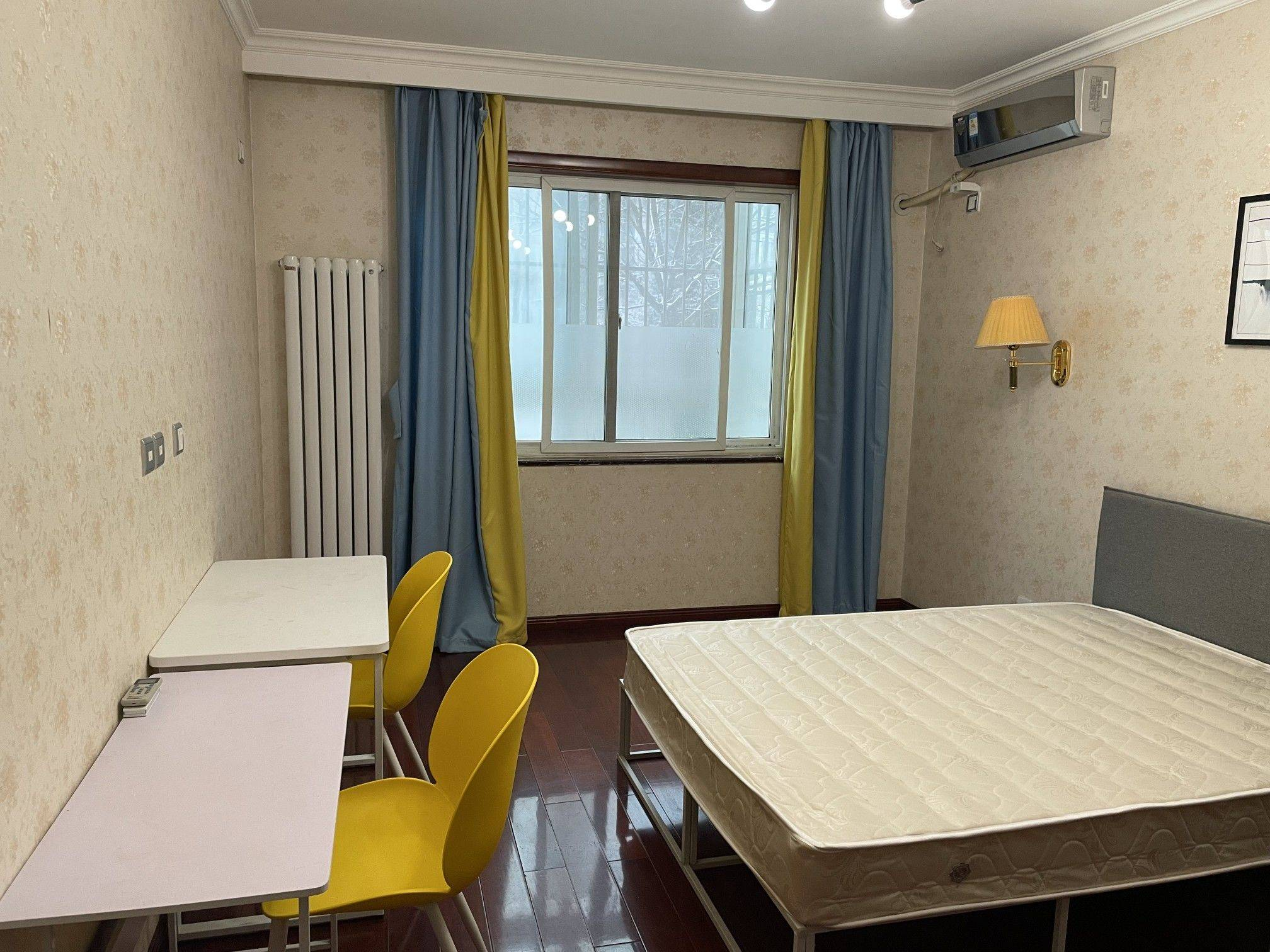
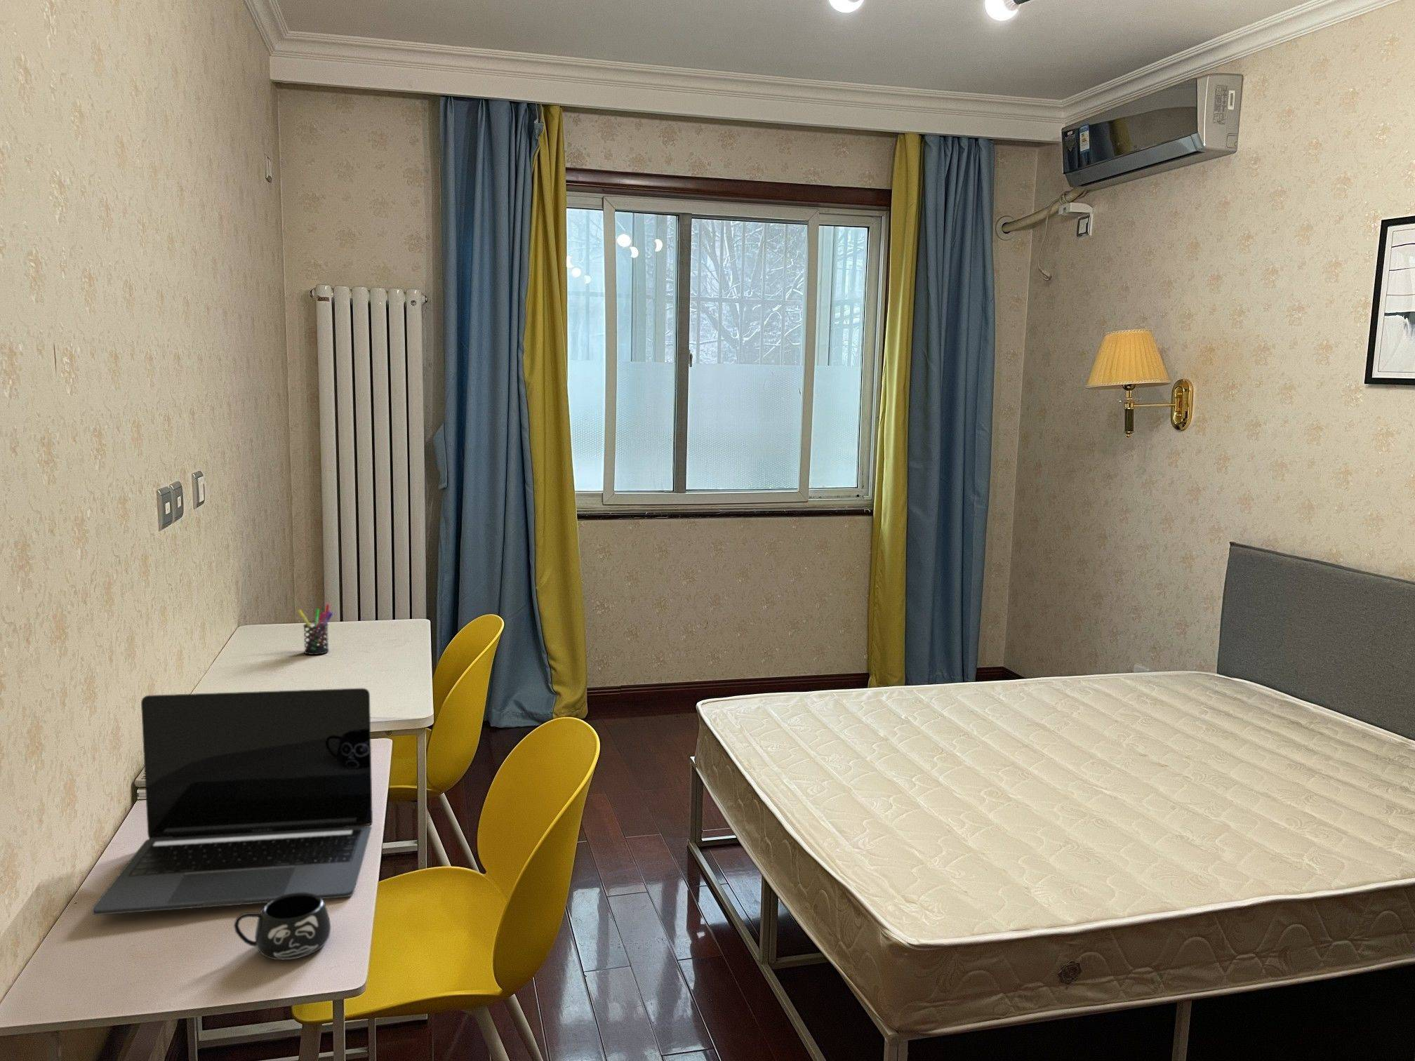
+ mug (283, 927)
+ pen holder (318, 627)
+ laptop (242, 792)
